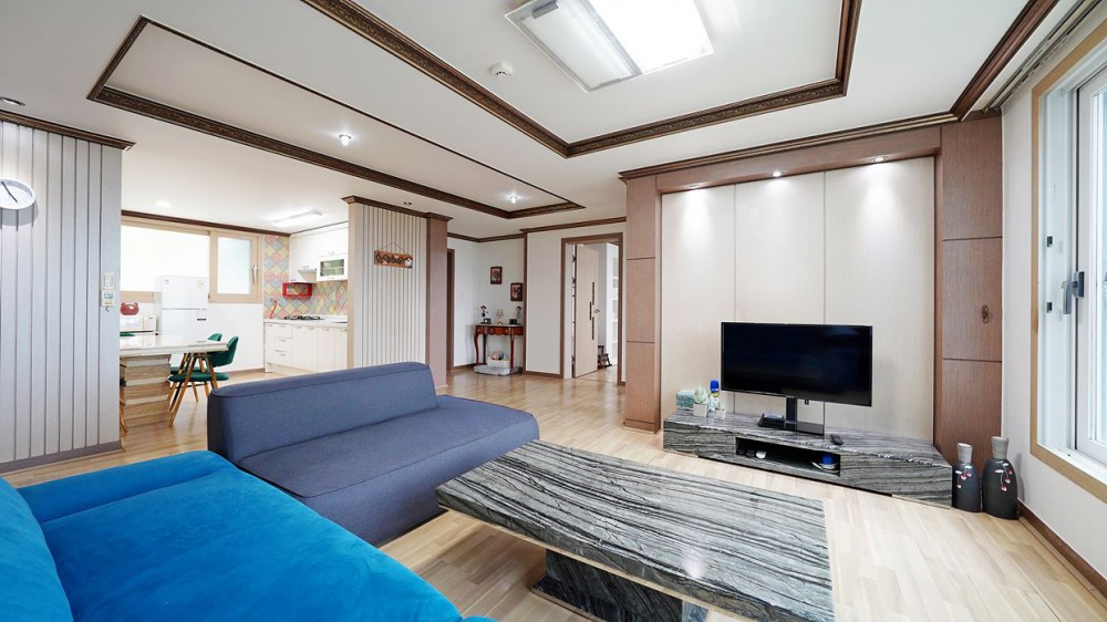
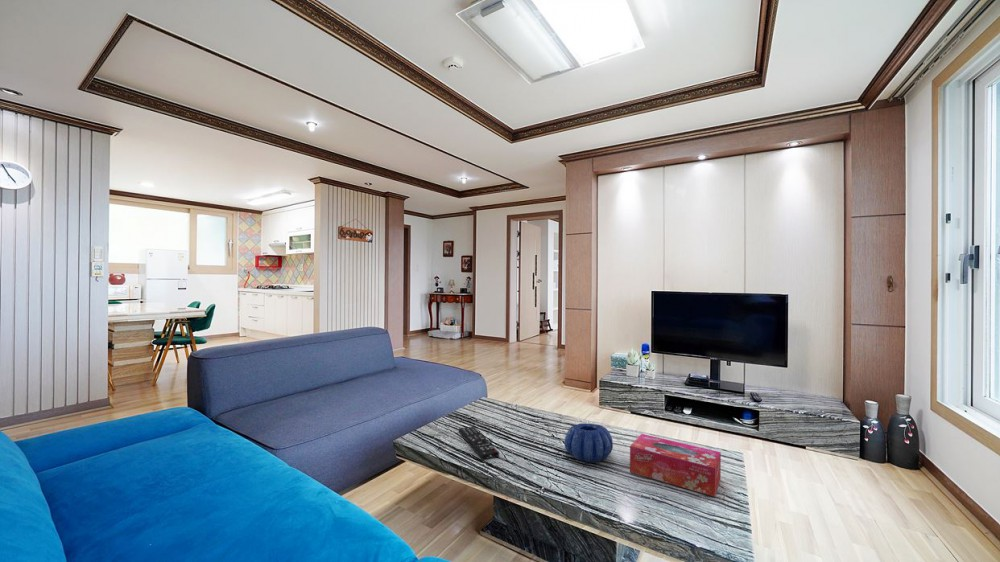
+ decorative bowl (588, 441)
+ remote control (477, 441)
+ tissue box (674, 462)
